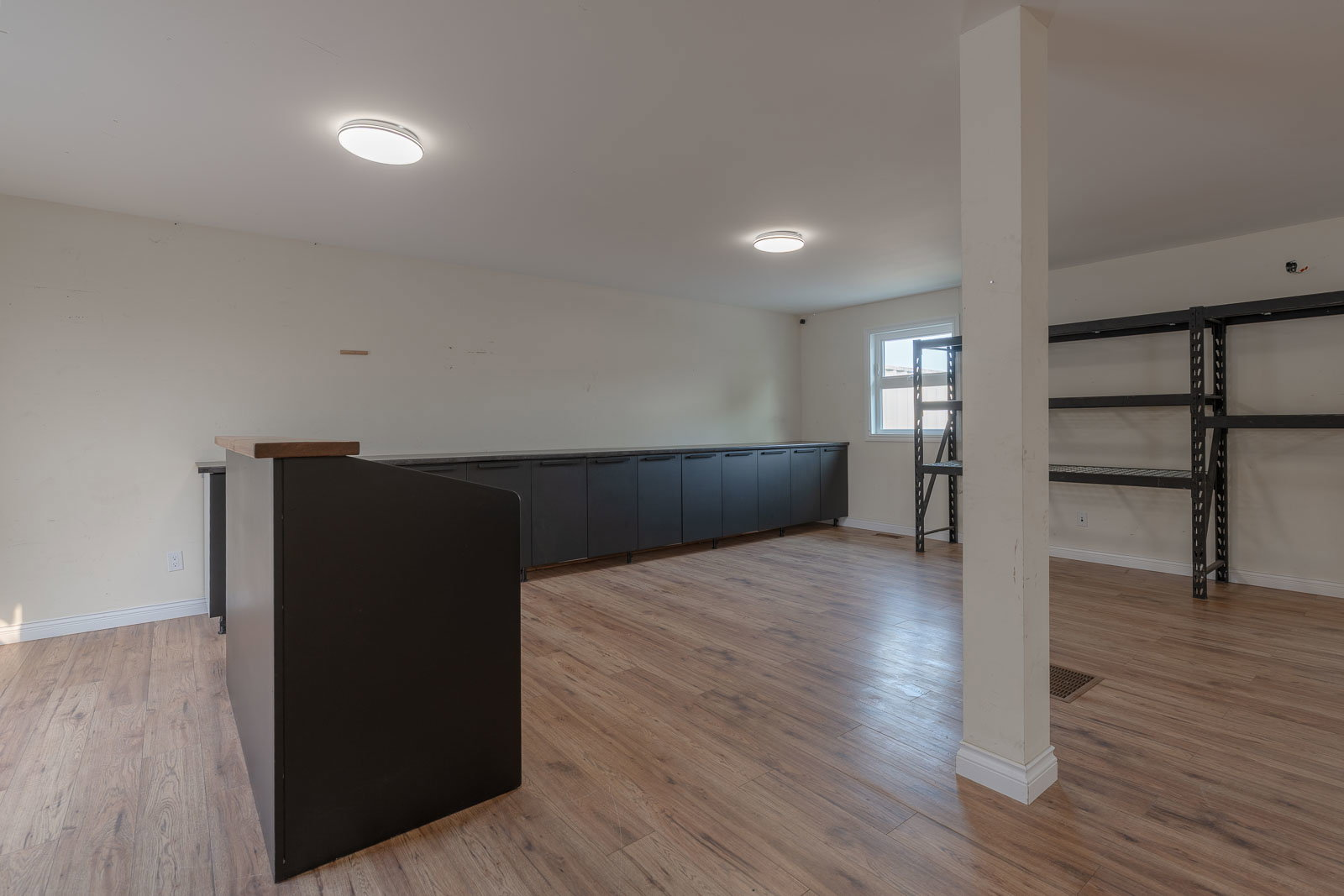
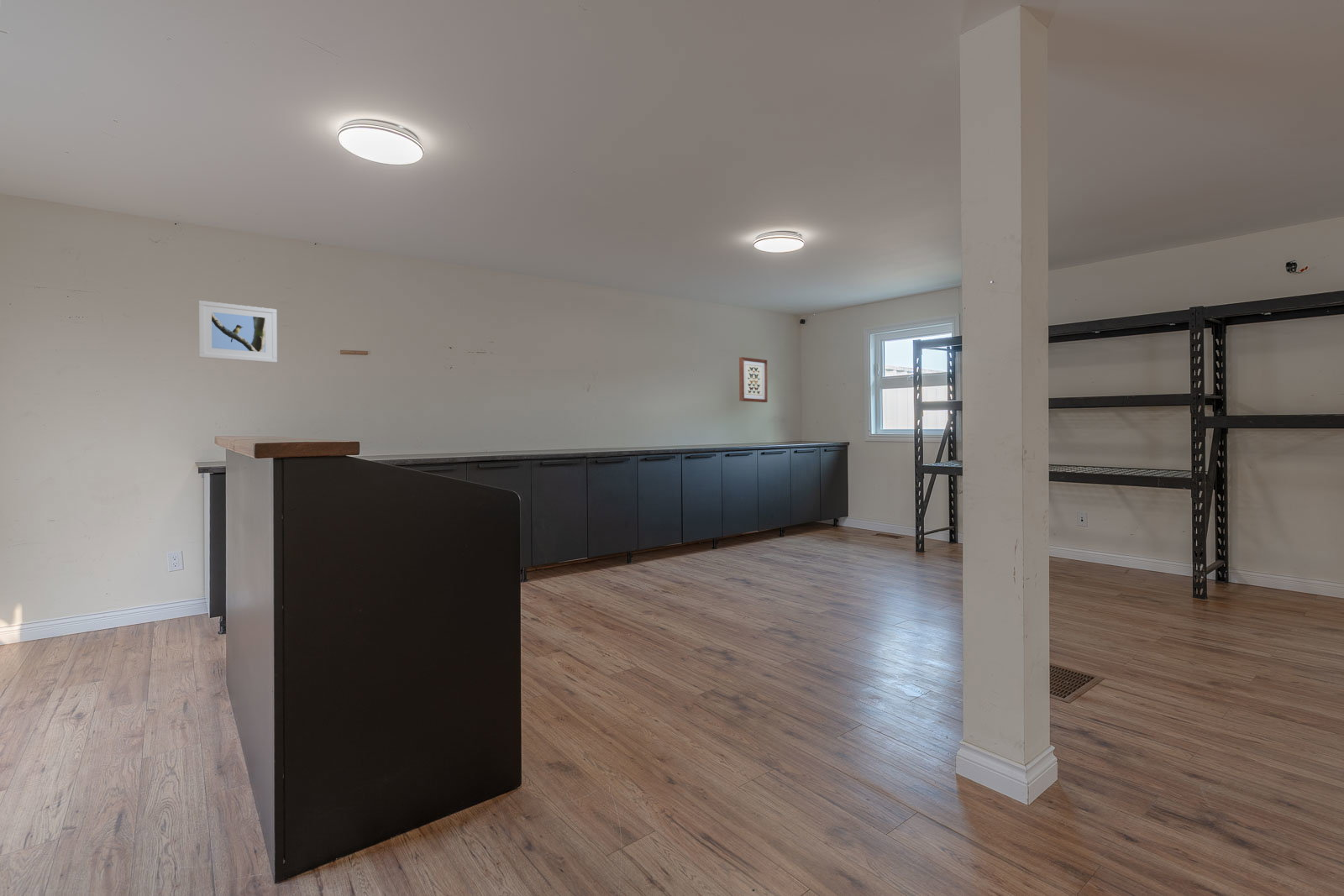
+ wall art (753, 380)
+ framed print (239, 333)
